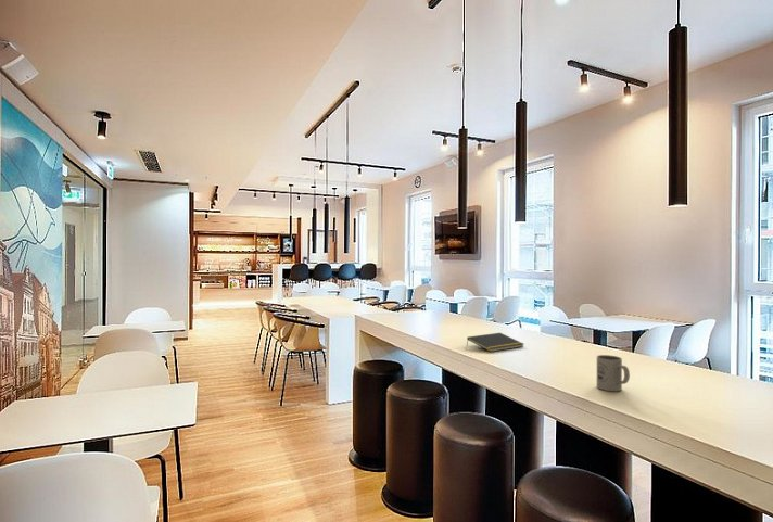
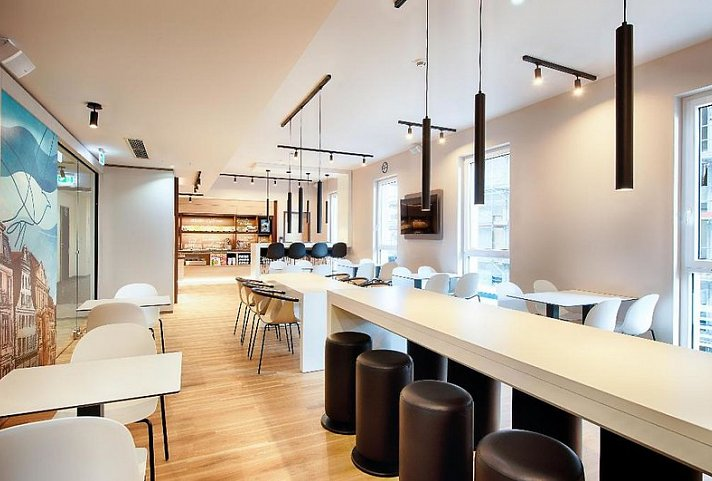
- mug (613, 373)
- notepad (495, 341)
